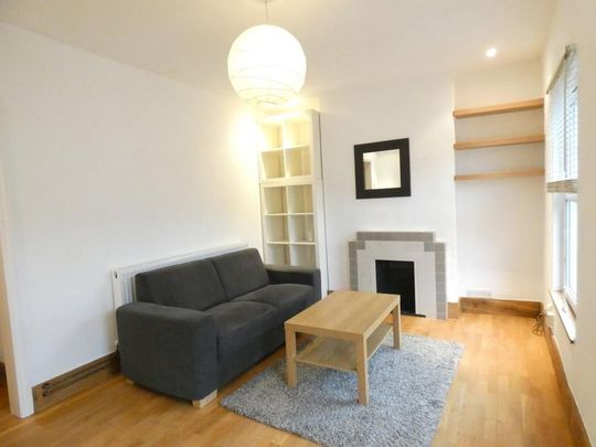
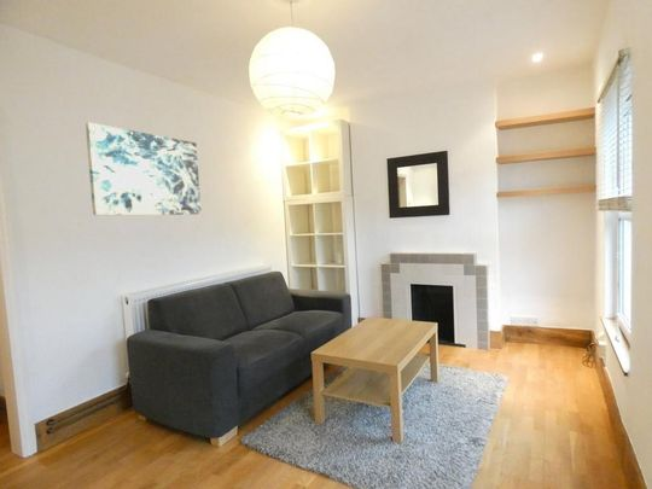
+ wall art (150, 174)
